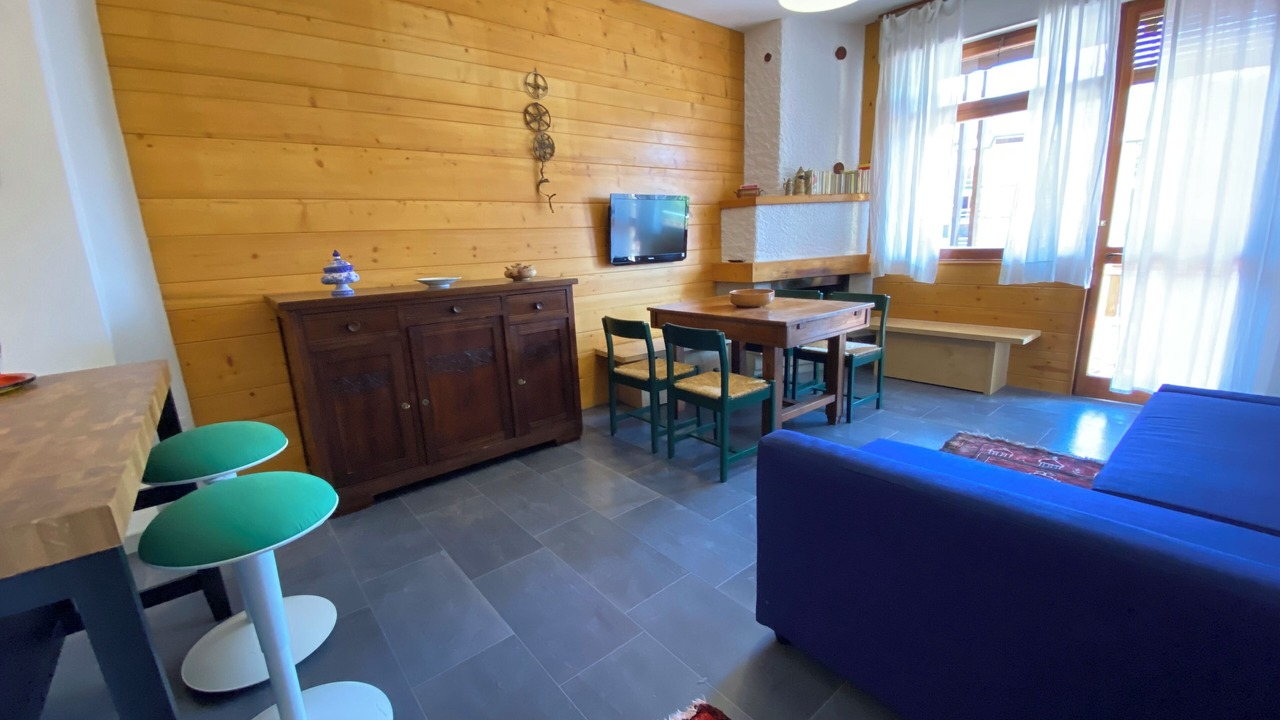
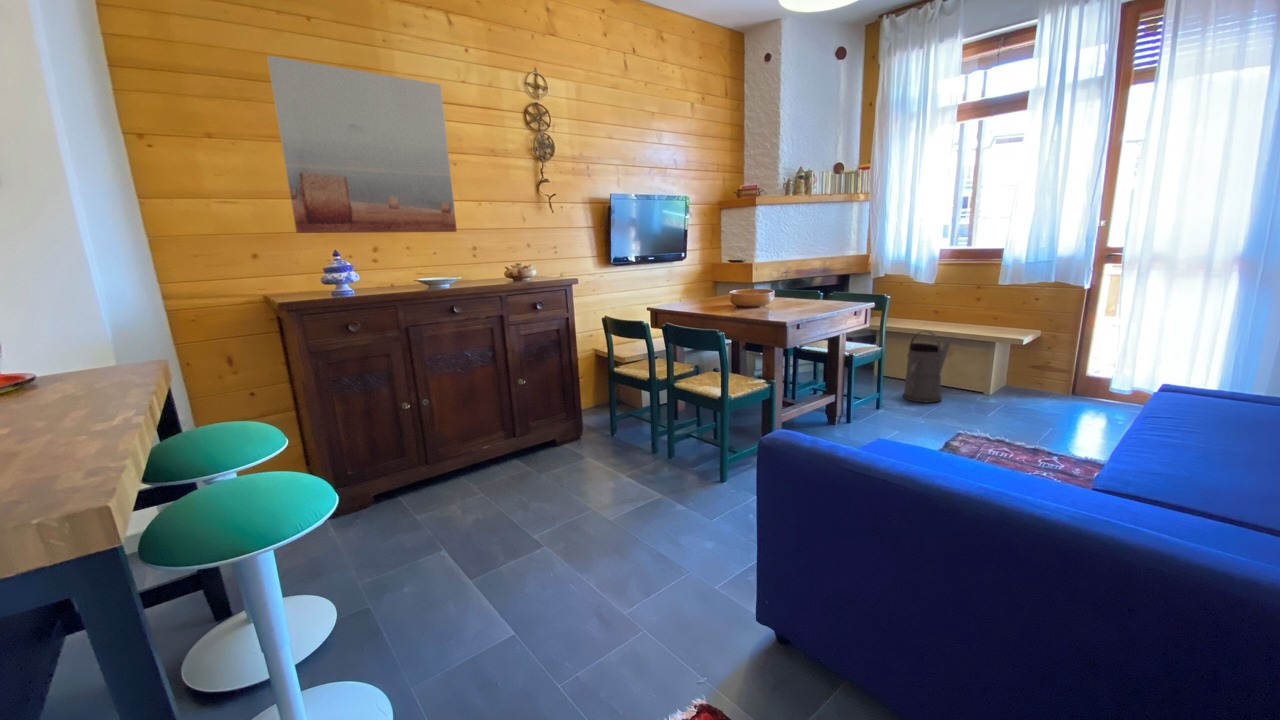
+ watering can (930, 362)
+ wall art (372, 154)
